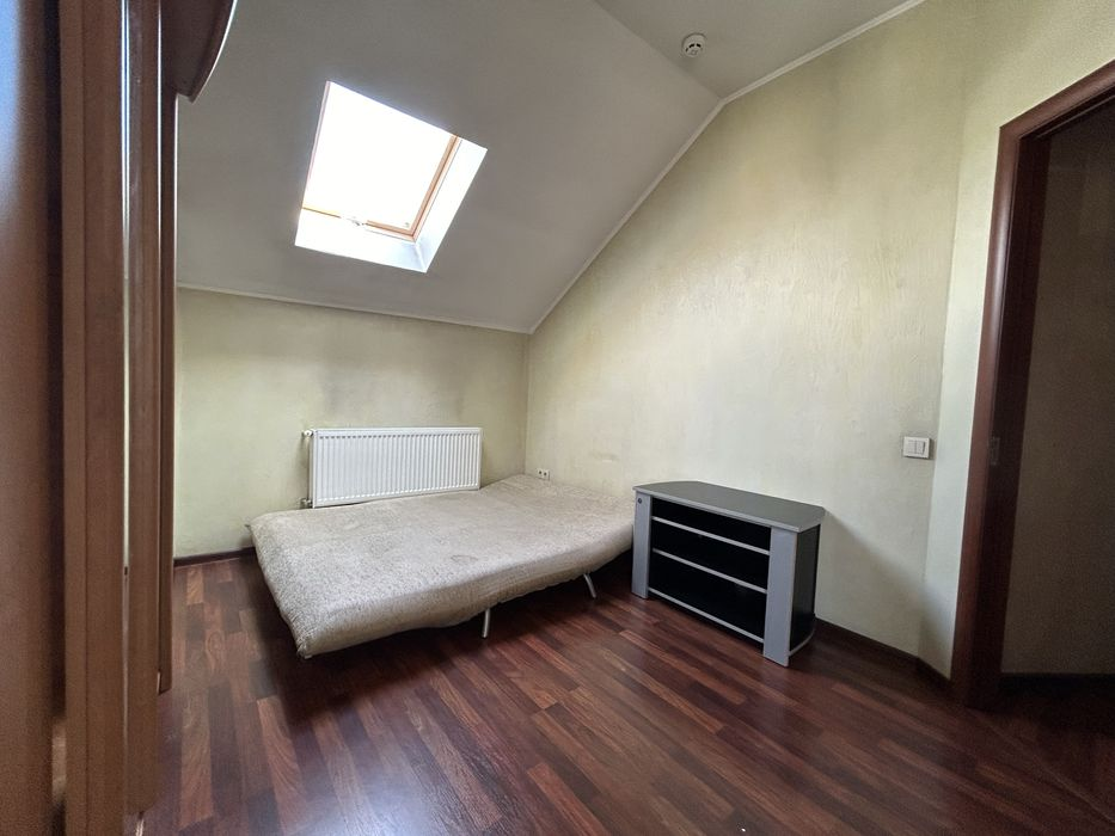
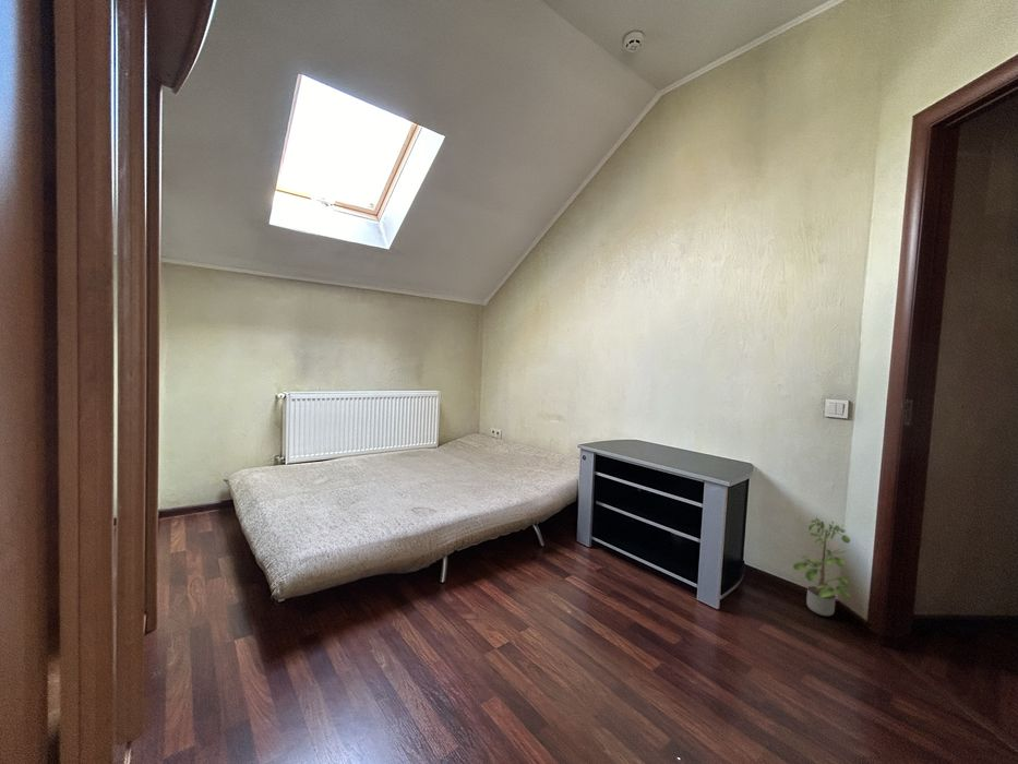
+ potted plant (824, 569)
